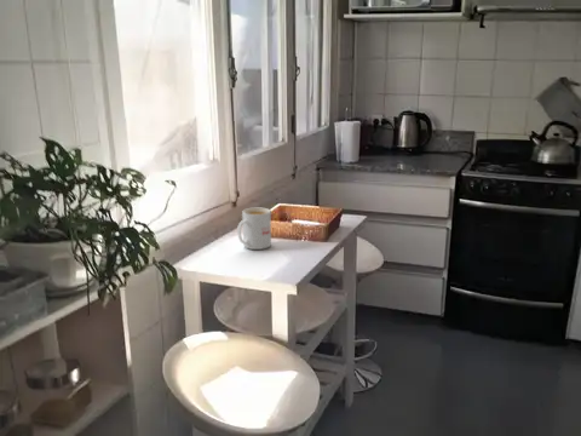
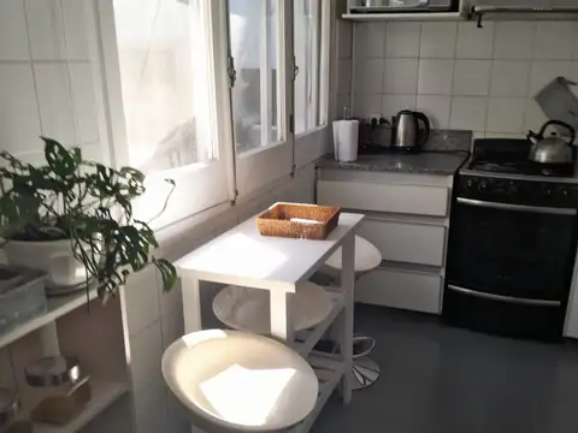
- mug (253, 229)
